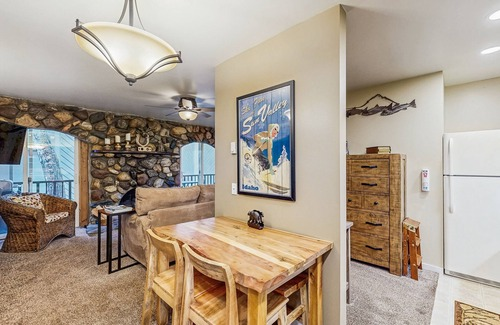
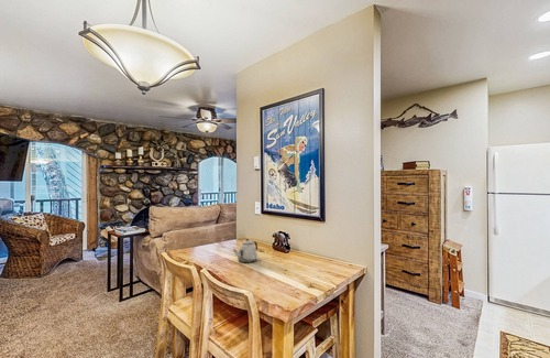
+ teapot (245, 249)
